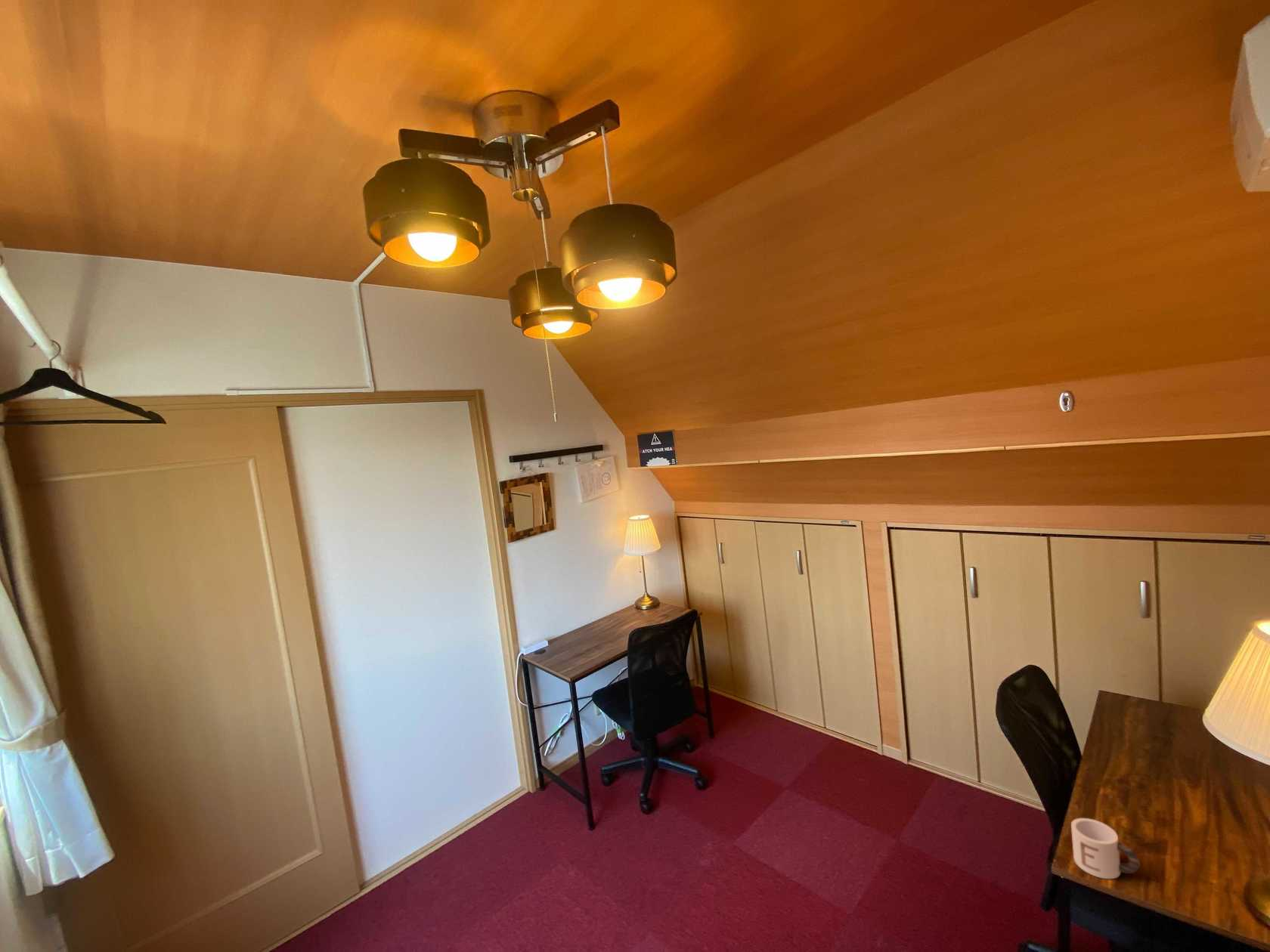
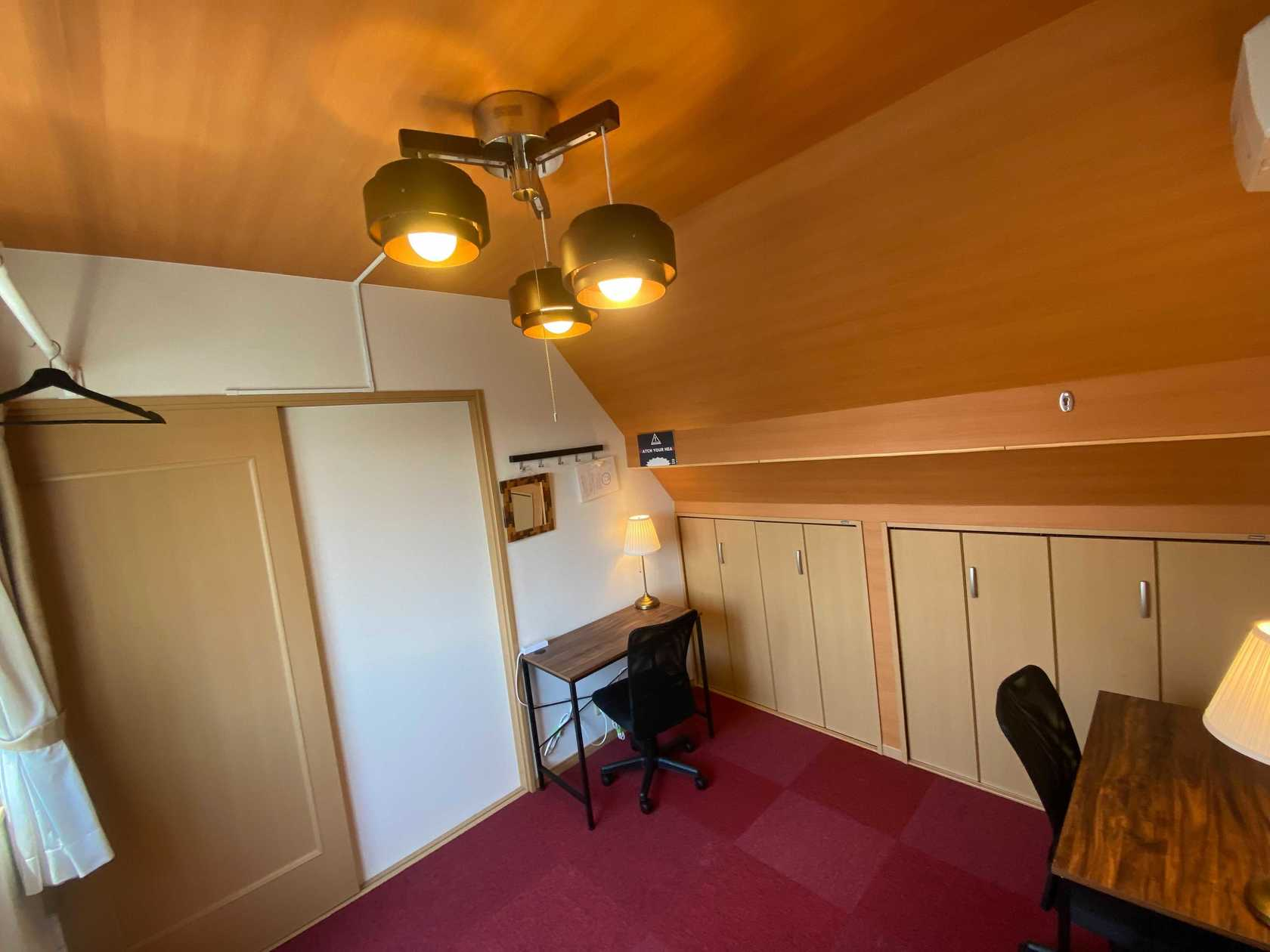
- mug (1104, 851)
